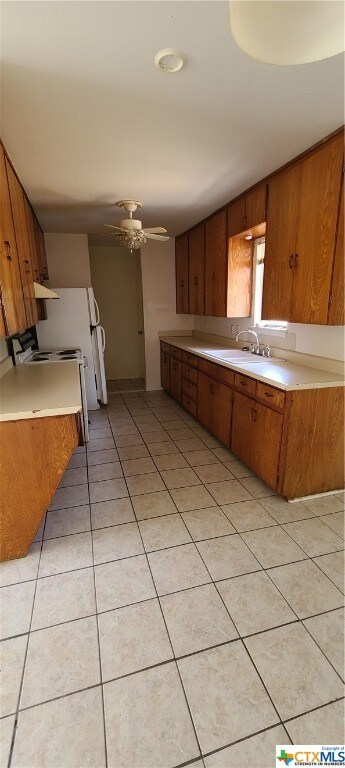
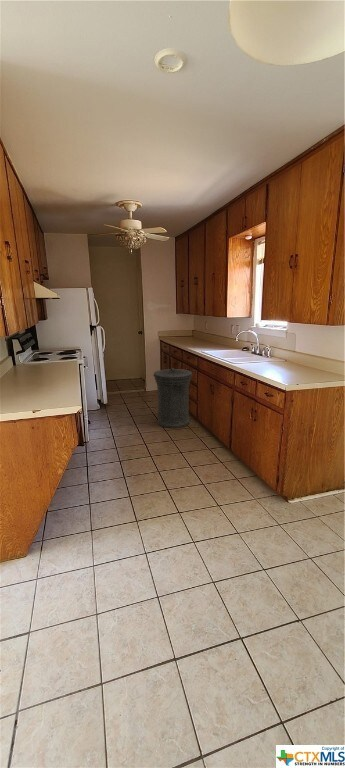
+ trash can (173, 395)
